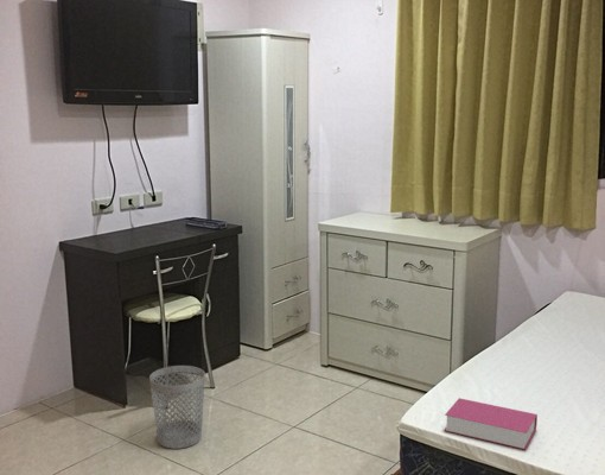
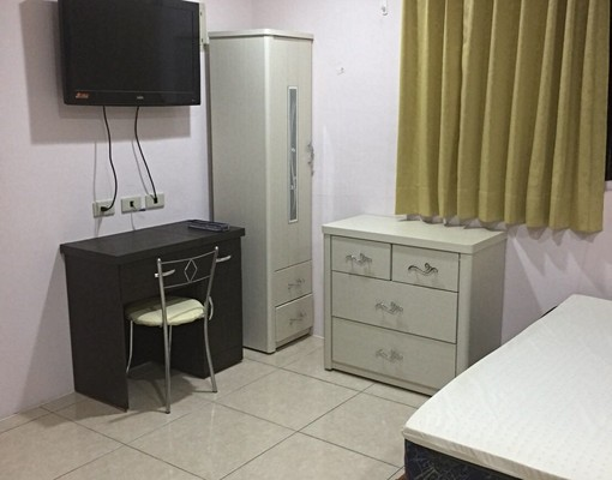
- book (490, 422)
- wastebasket (178, 407)
